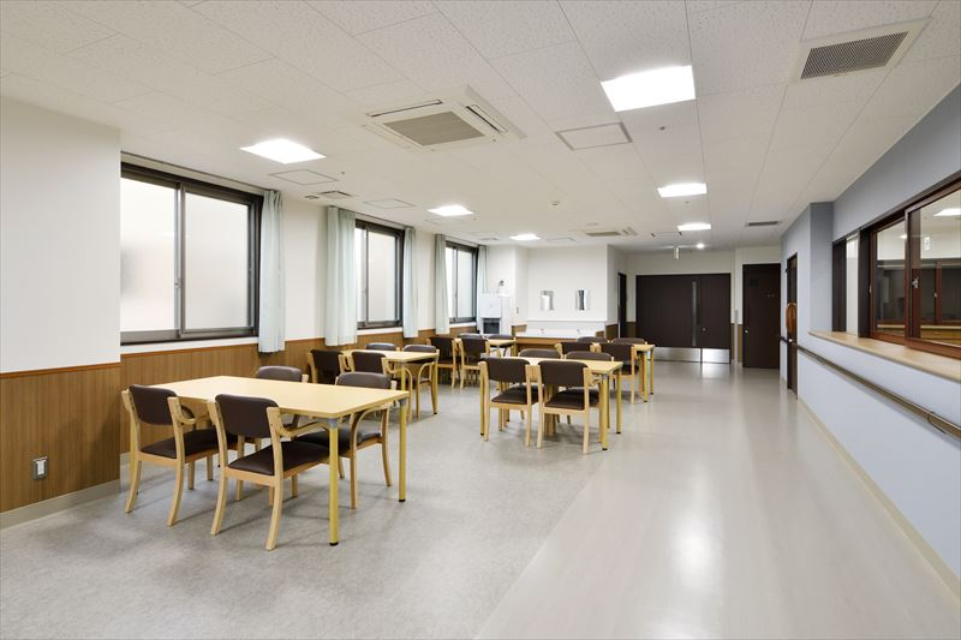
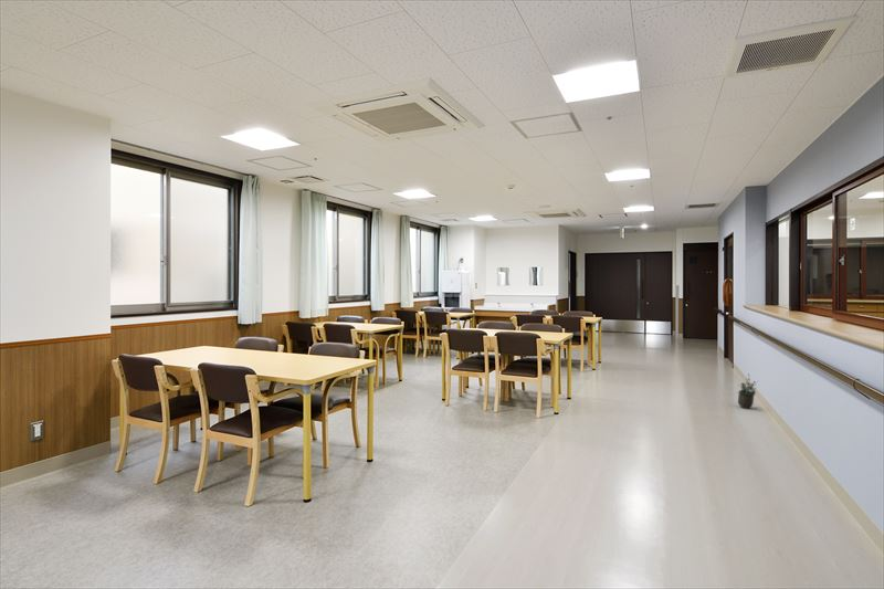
+ potted plant (747, 391)
